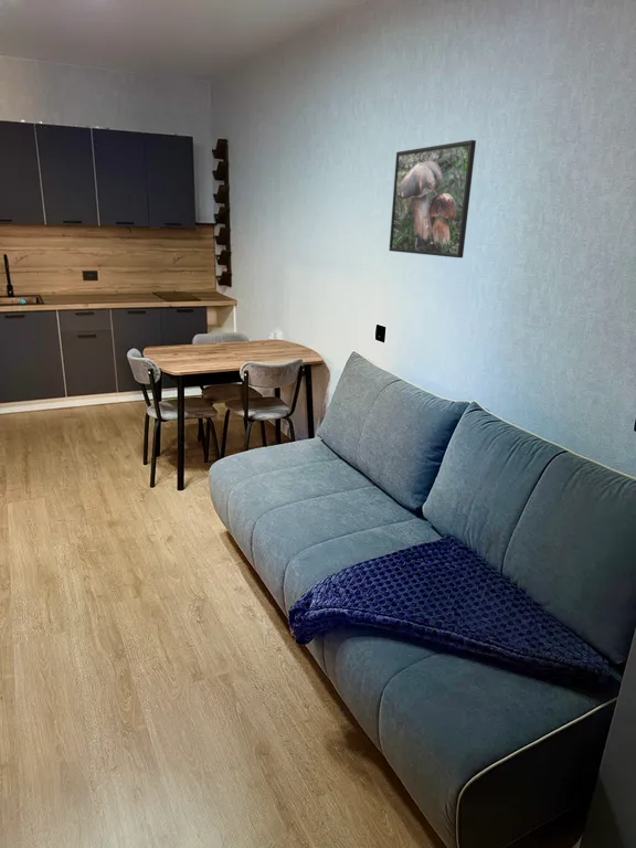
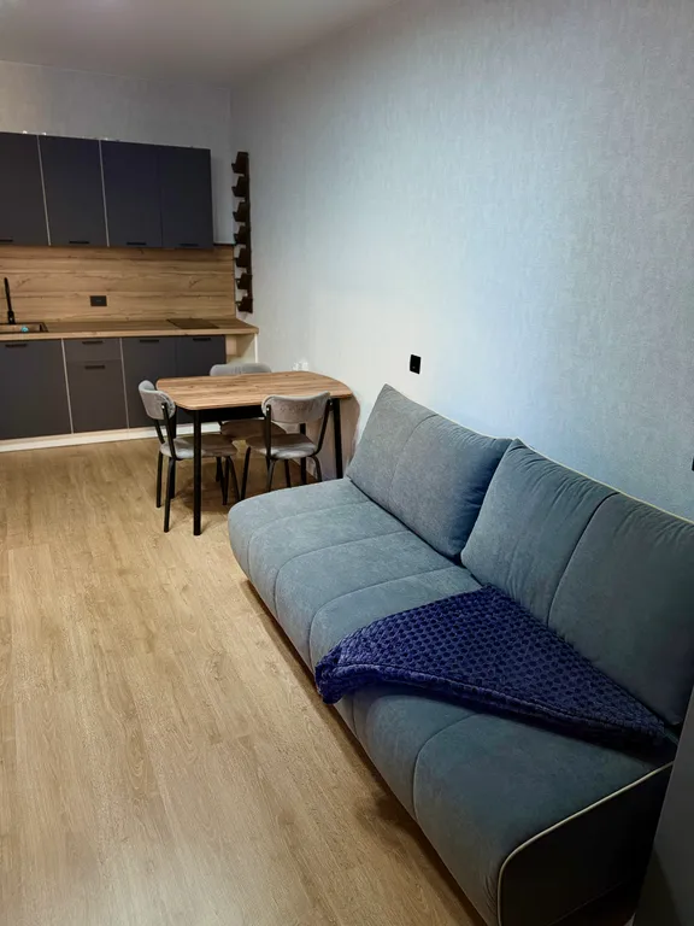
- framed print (427, 201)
